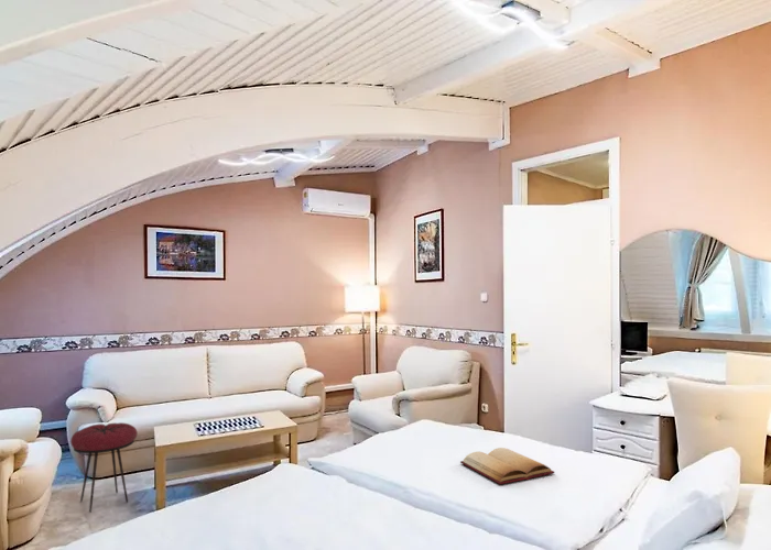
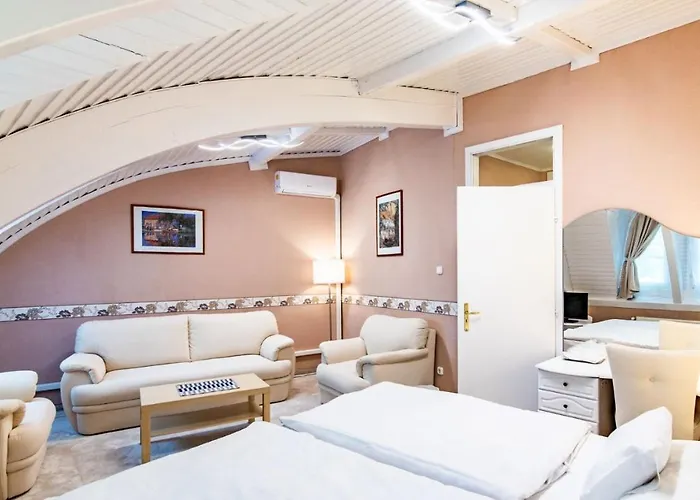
- bible (506, 463)
- stool (96, 464)
